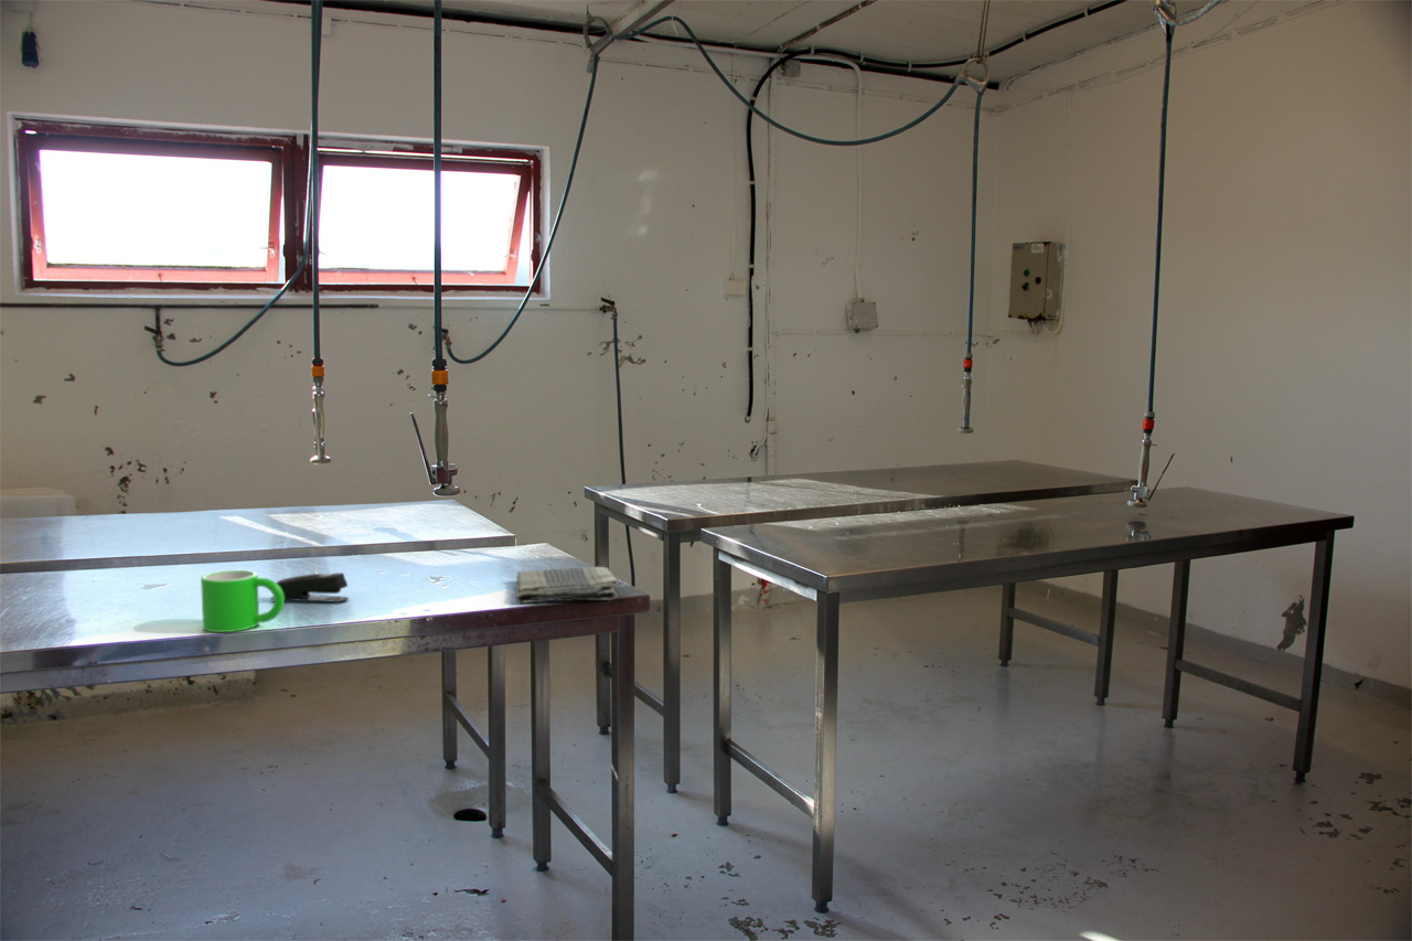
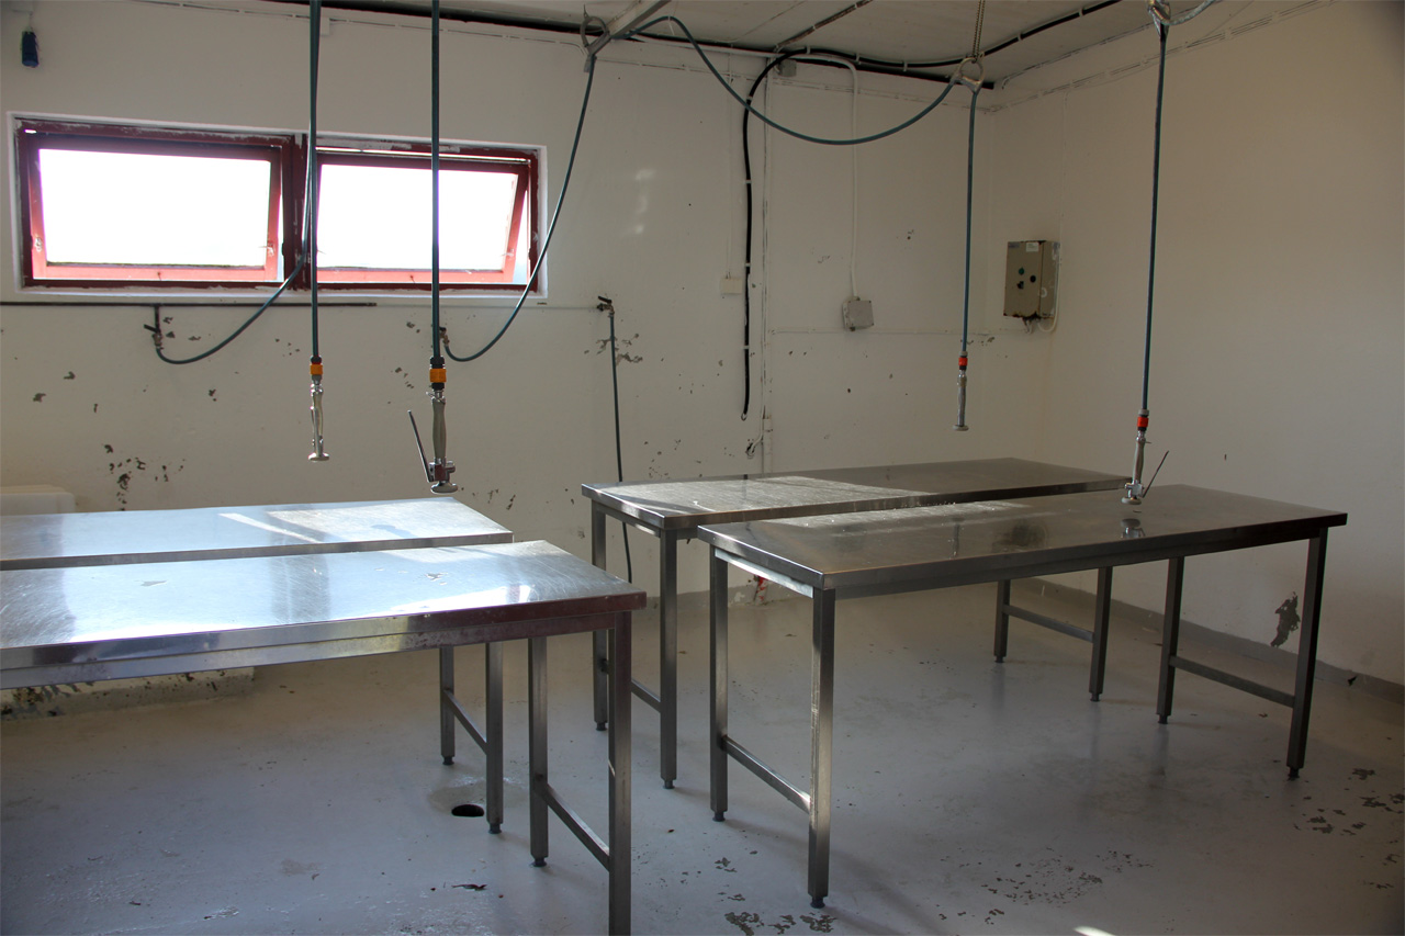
- mug (244, 600)
- stapler (309, 586)
- dish towel (565, 581)
